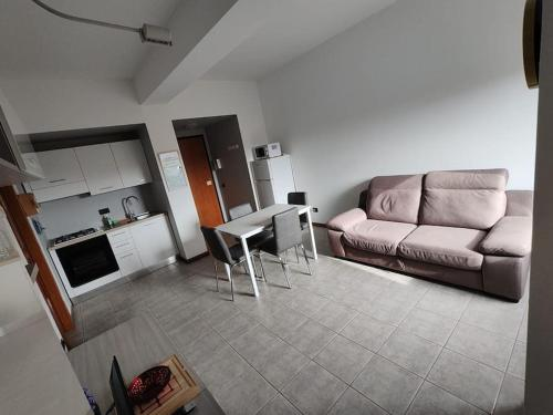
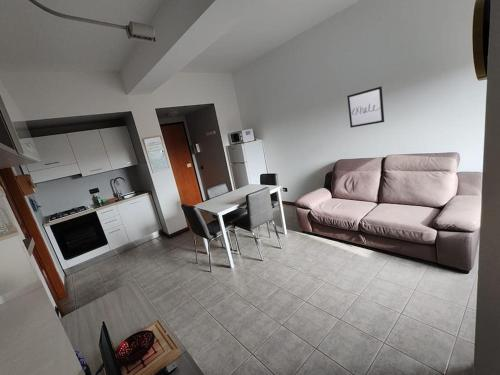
+ wall art (365, 108)
